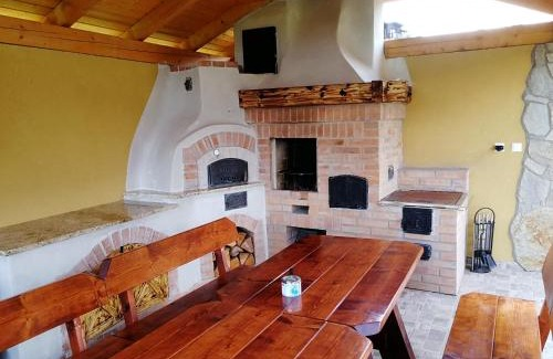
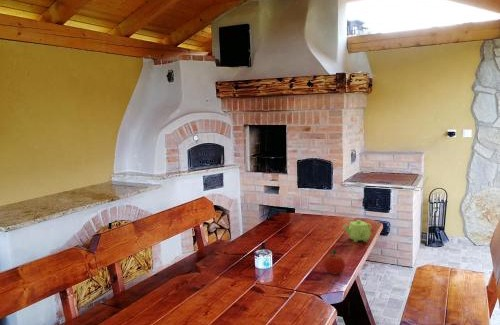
+ fruit (334, 262)
+ teapot (357, 230)
